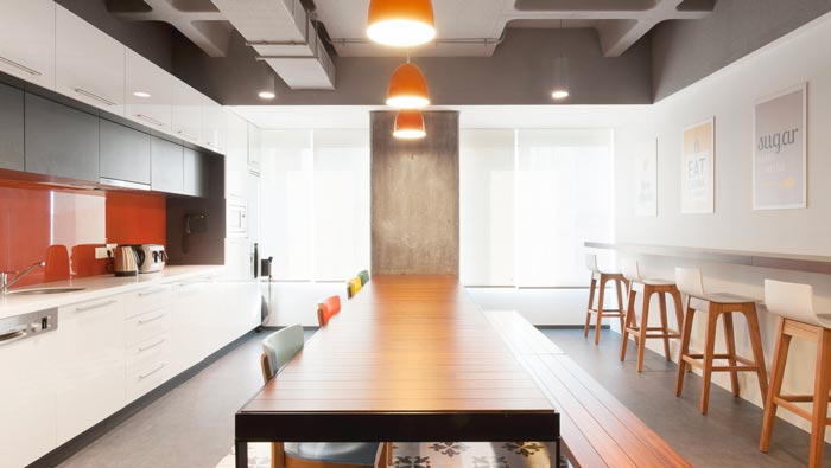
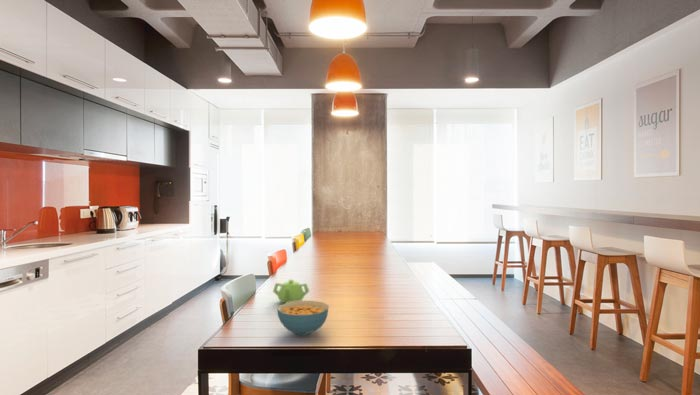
+ teapot (290, 291)
+ cereal bowl (303, 319)
